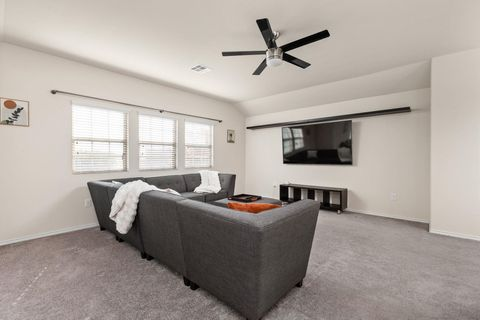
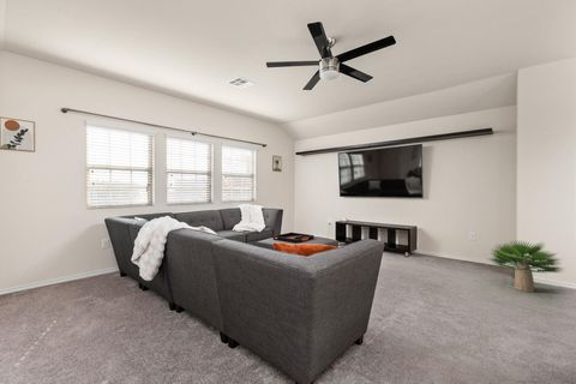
+ potted plant (523, 263)
